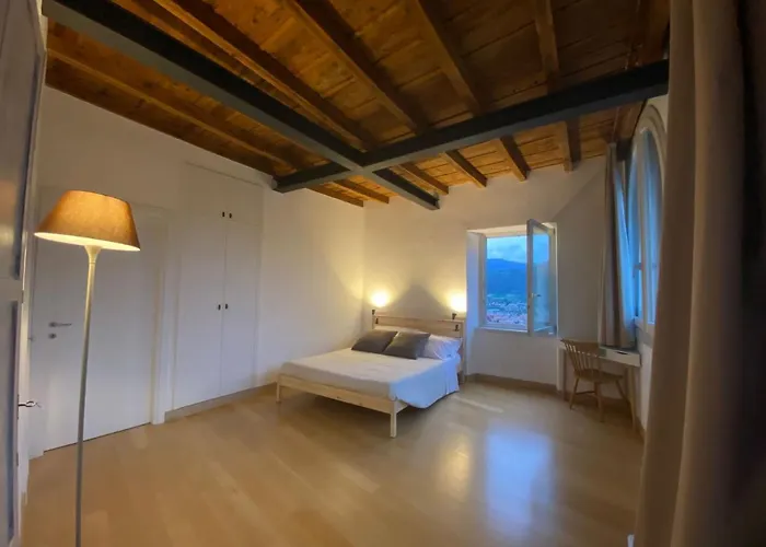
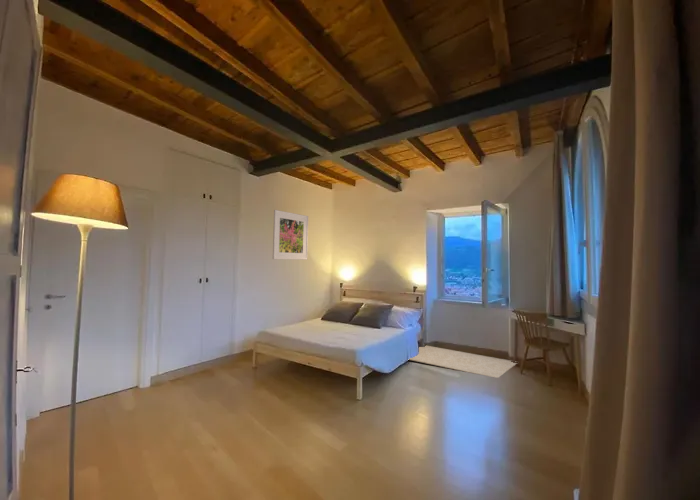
+ rug (468, 361)
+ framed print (291, 236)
